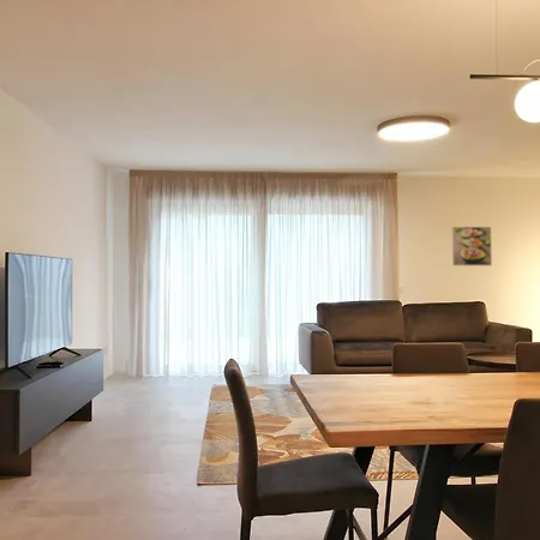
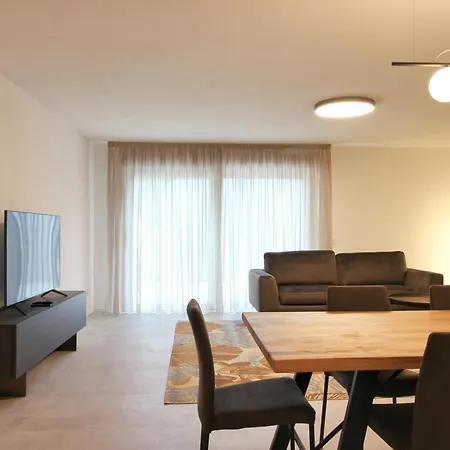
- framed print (472, 246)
